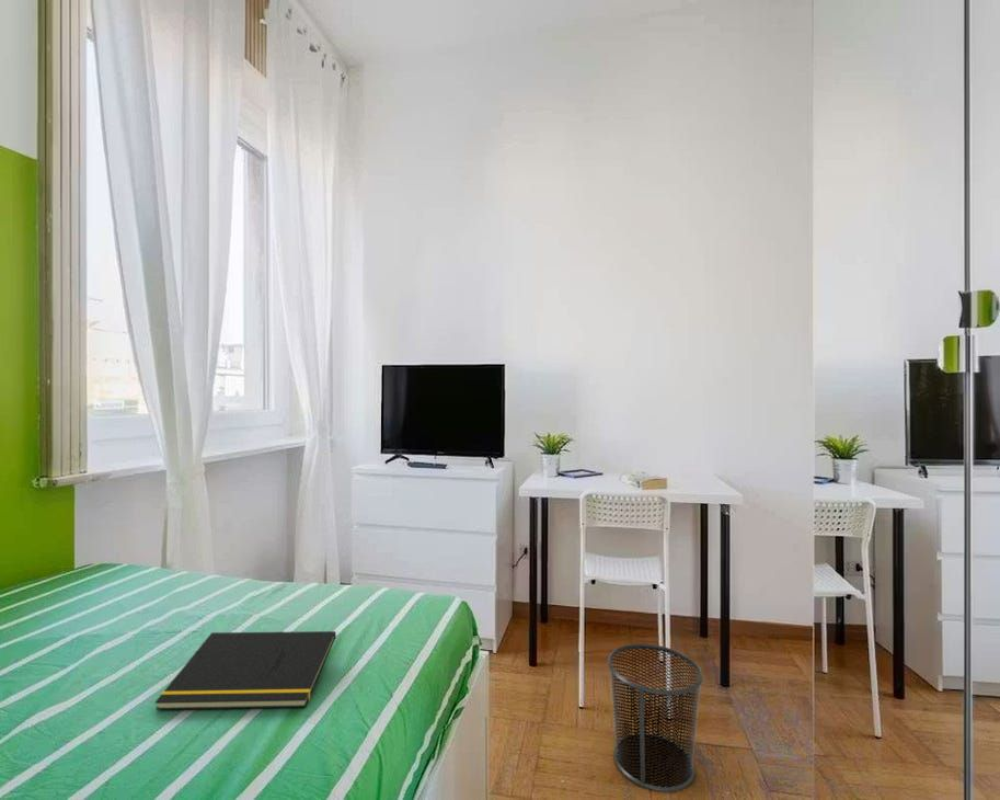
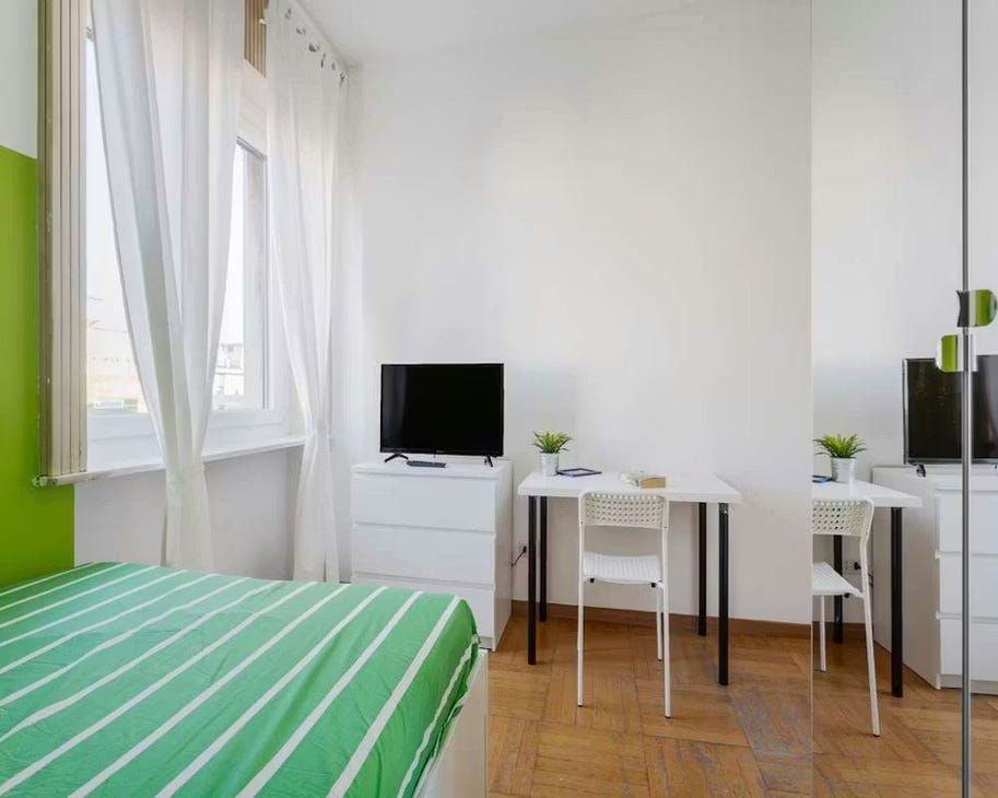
- notepad (254, 666)
- waste bin (653, 713)
